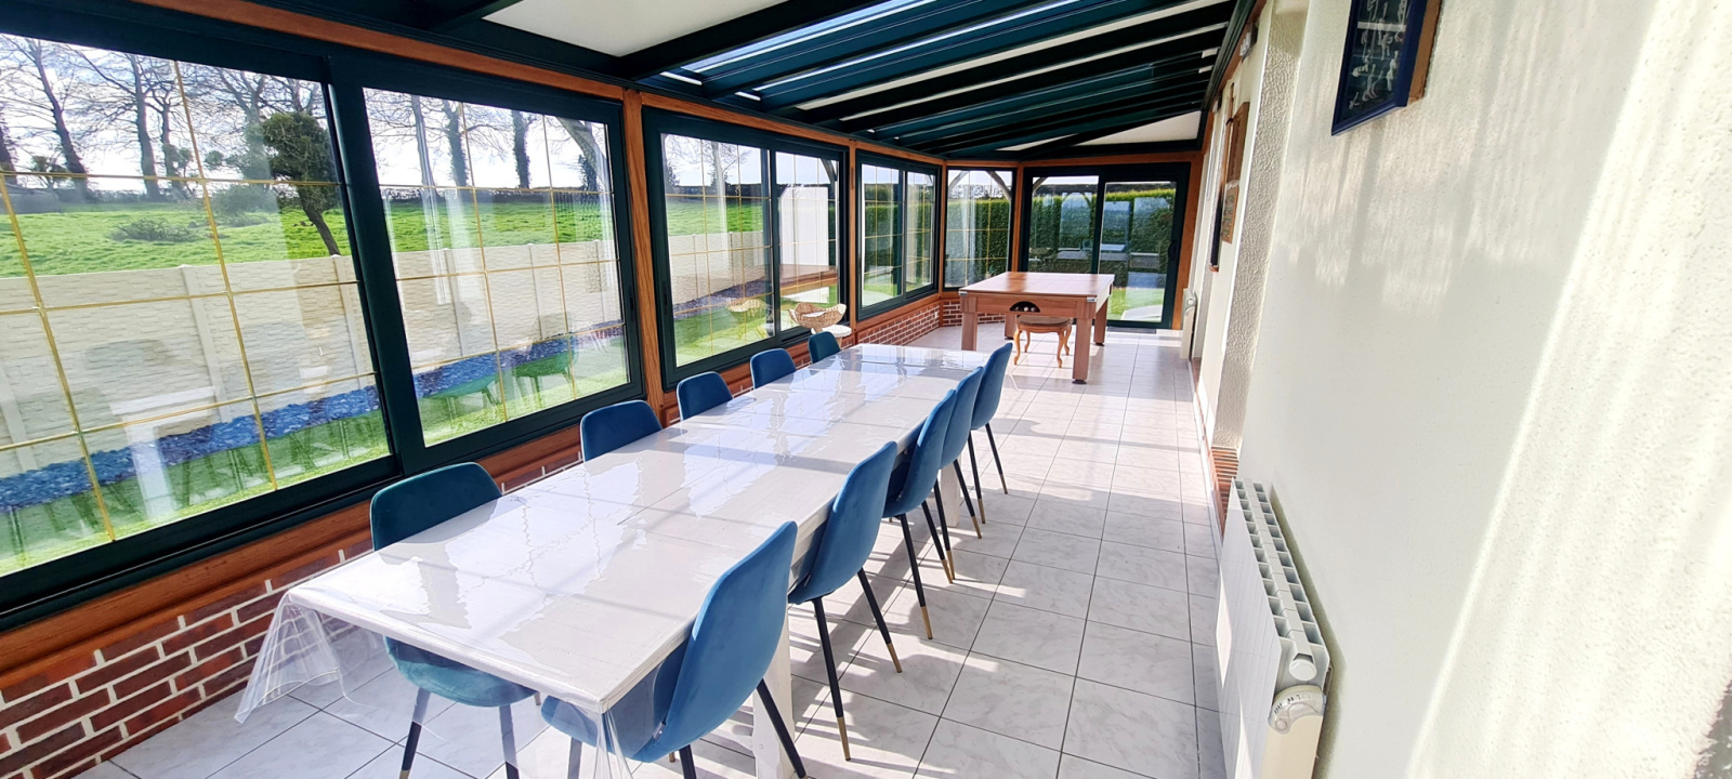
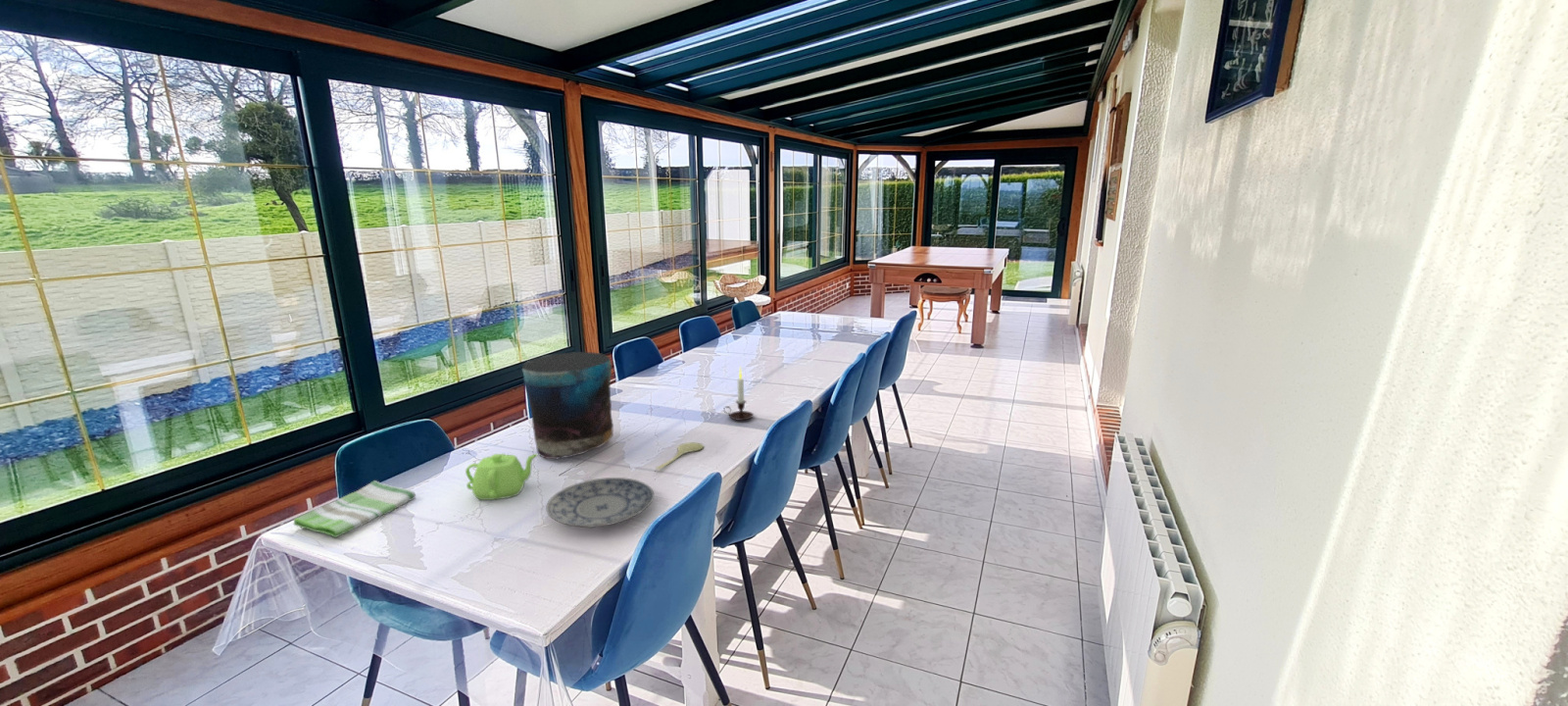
+ teapot (503, 473)
+ dish towel (357, 506)
+ plate (602, 504)
+ candle (738, 391)
+ spoon (678, 454)
+ vase (571, 404)
